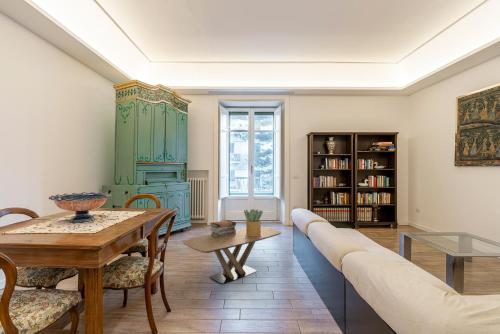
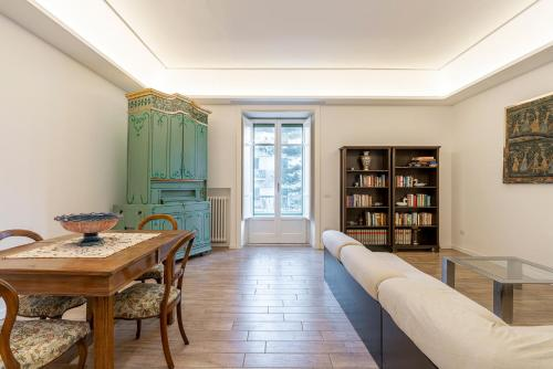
- coffee table (235, 254)
- book stack (223, 228)
- potted plant (252, 221)
